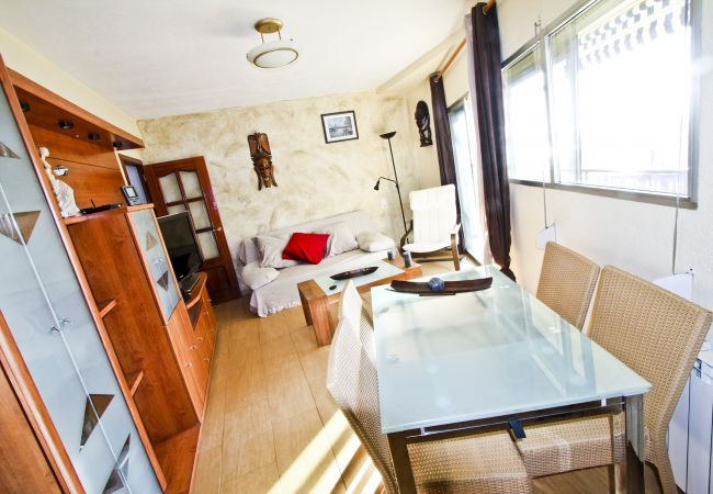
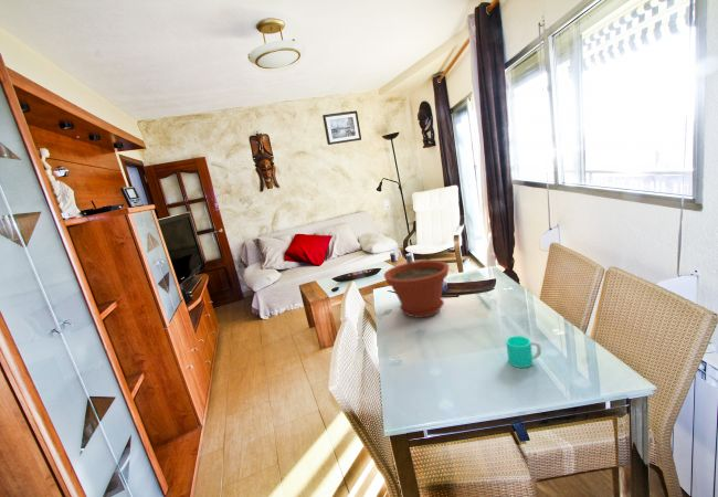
+ plant pot (419, 289)
+ cup (524, 350)
